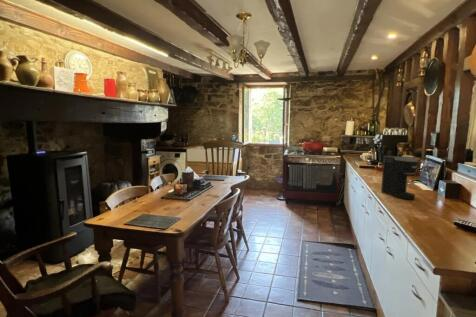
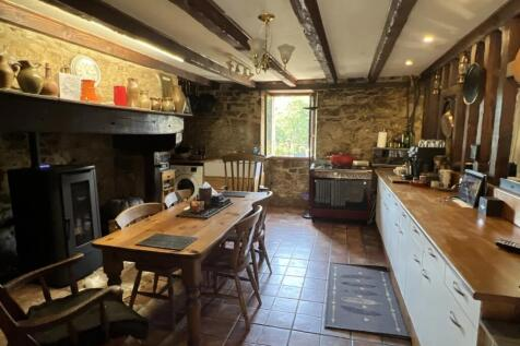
- coffee maker (398, 175)
